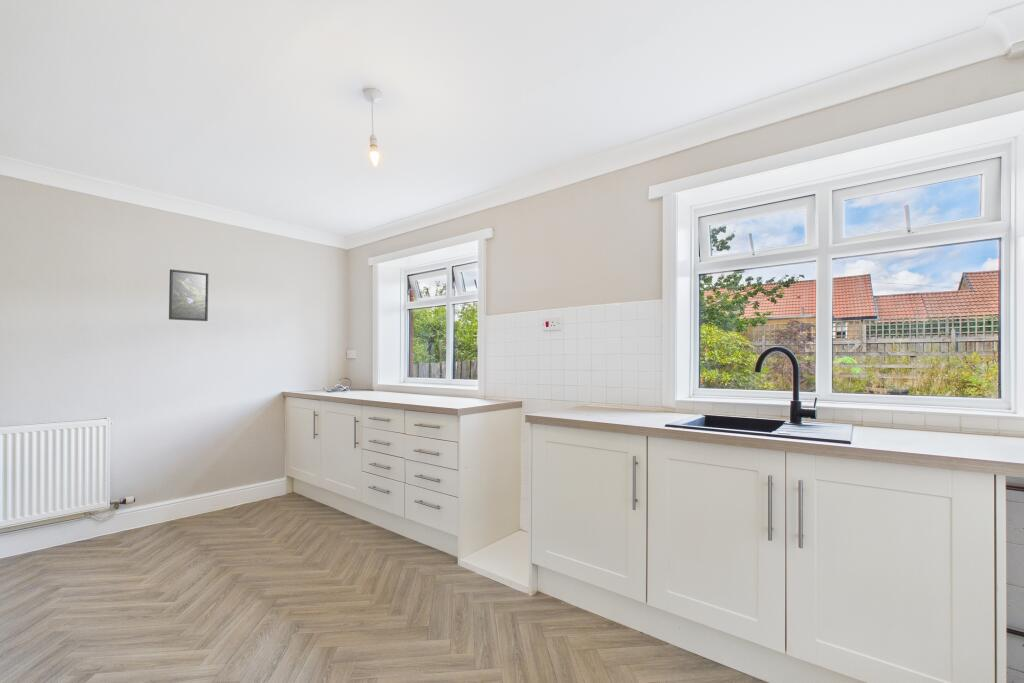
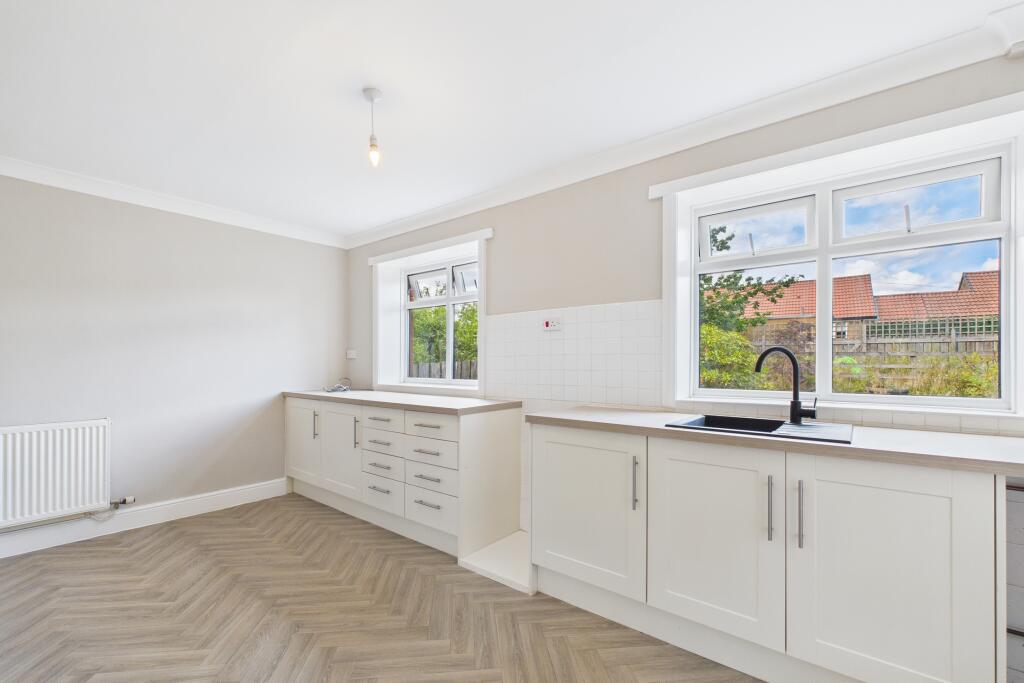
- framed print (189, 295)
